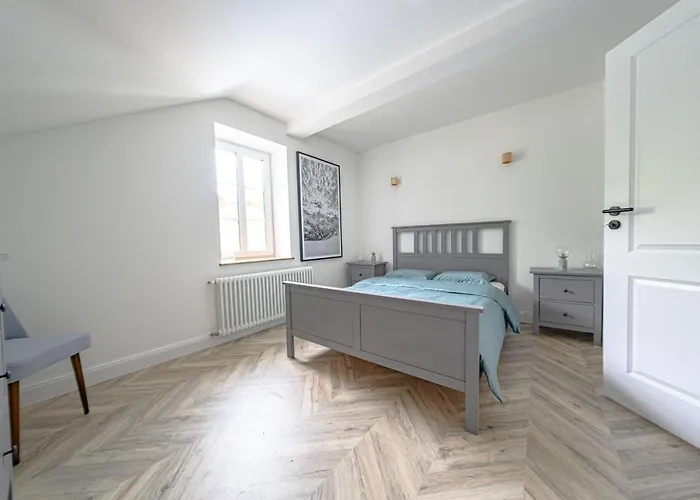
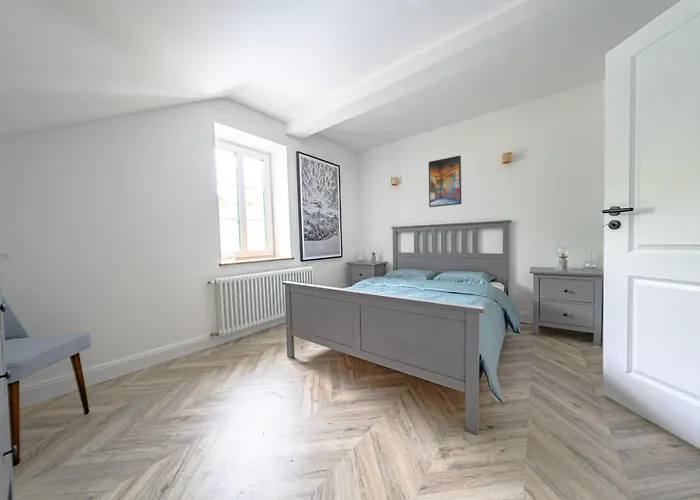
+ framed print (444, 182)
